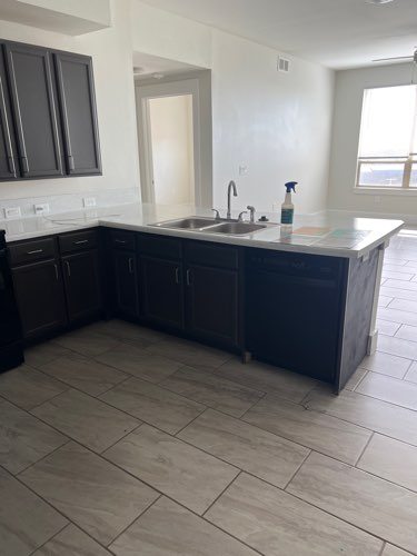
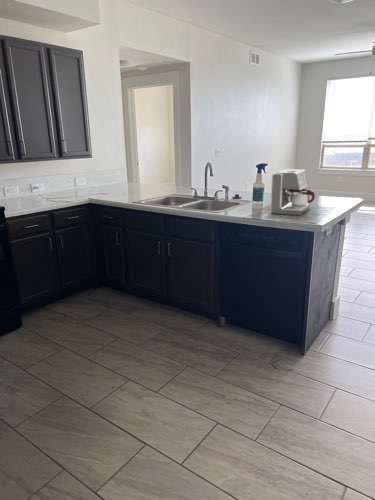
+ coffee maker (290, 191)
